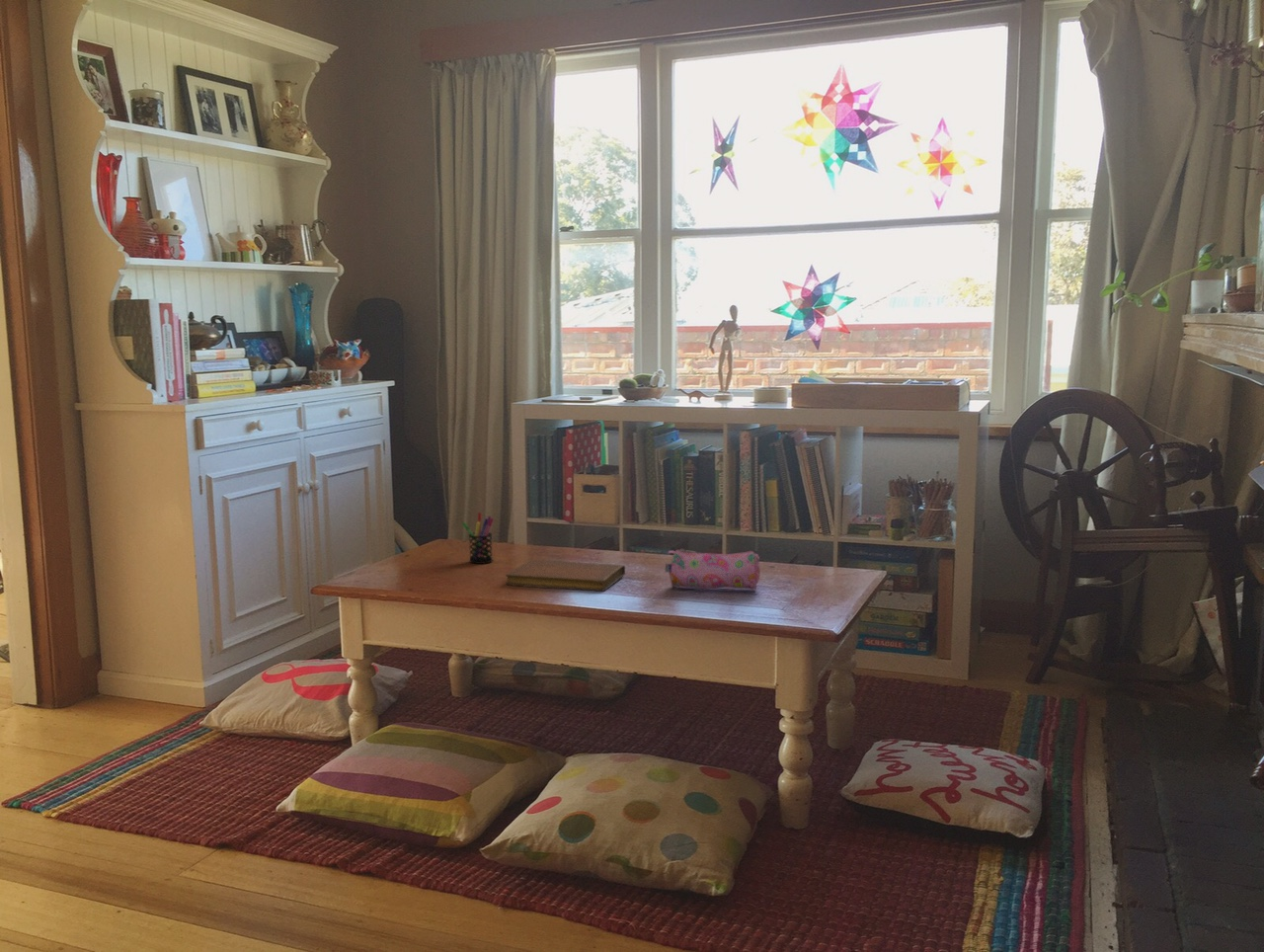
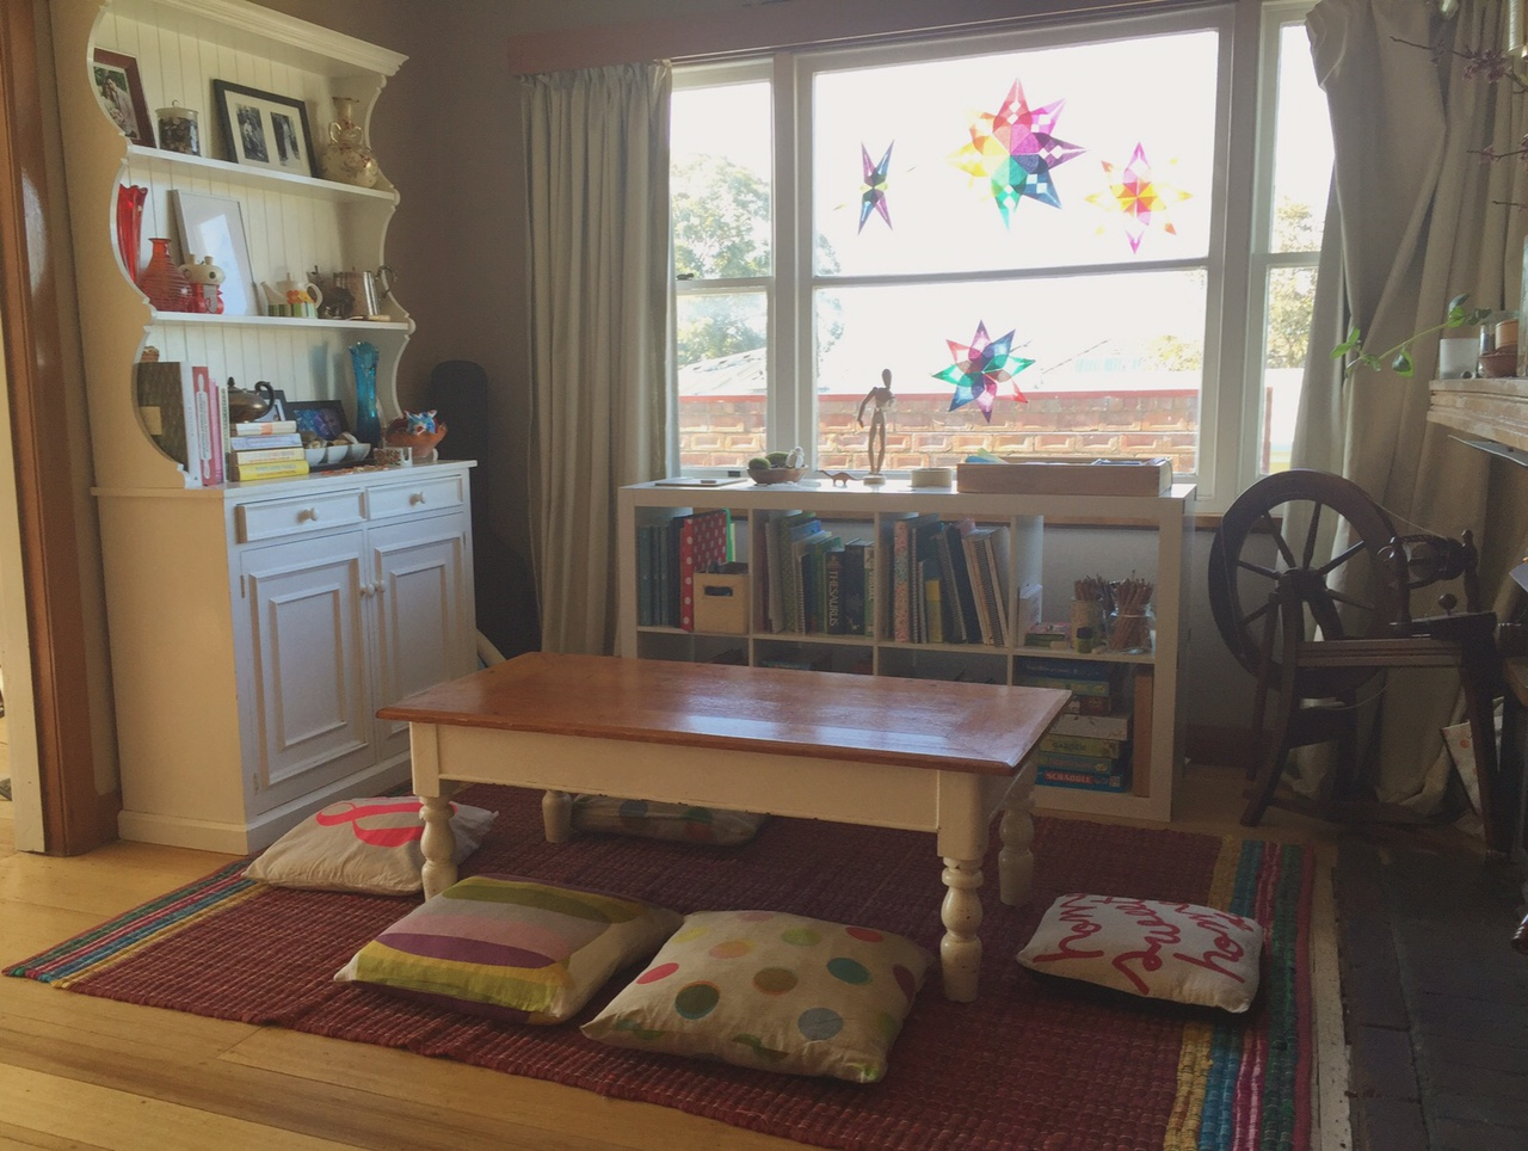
- pen holder (477, 537)
- pencil case (713, 569)
- notebook (566, 574)
